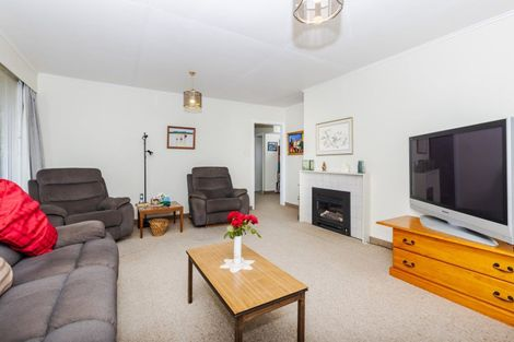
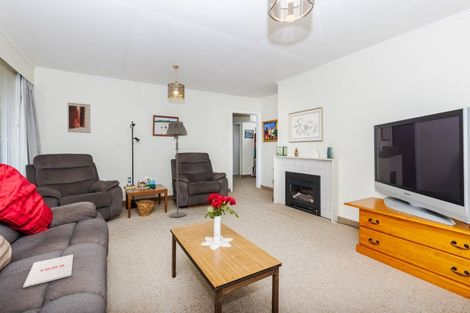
+ magazine (51, 268)
+ wall art (79, 118)
+ floor lamp (177, 168)
